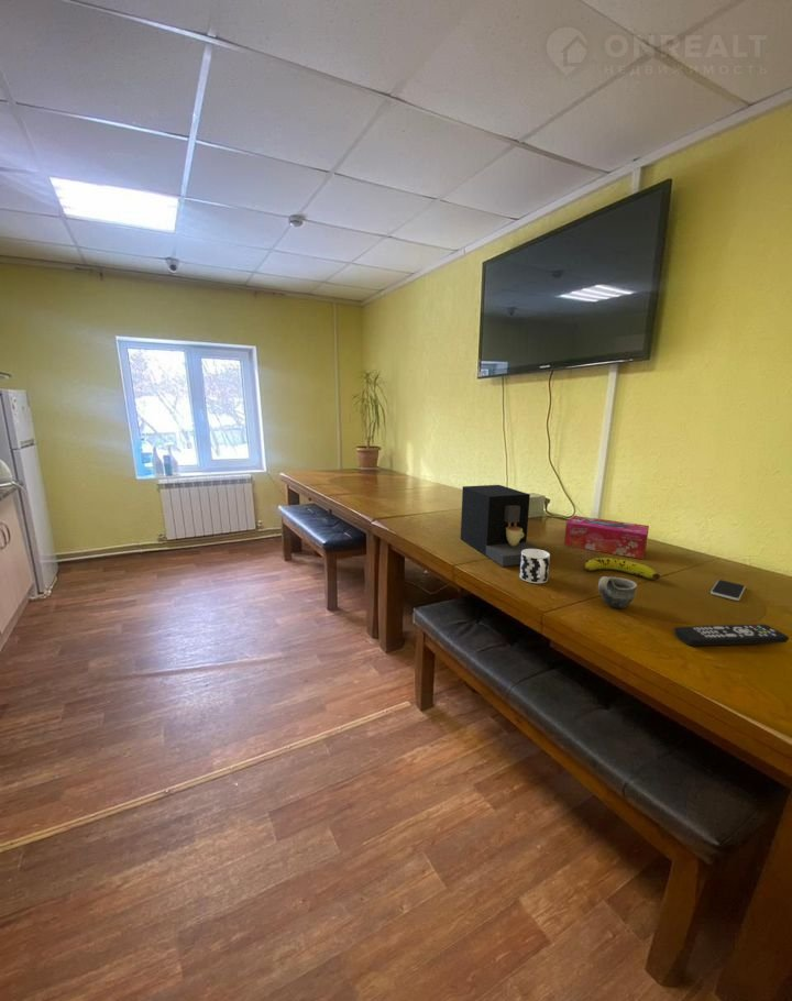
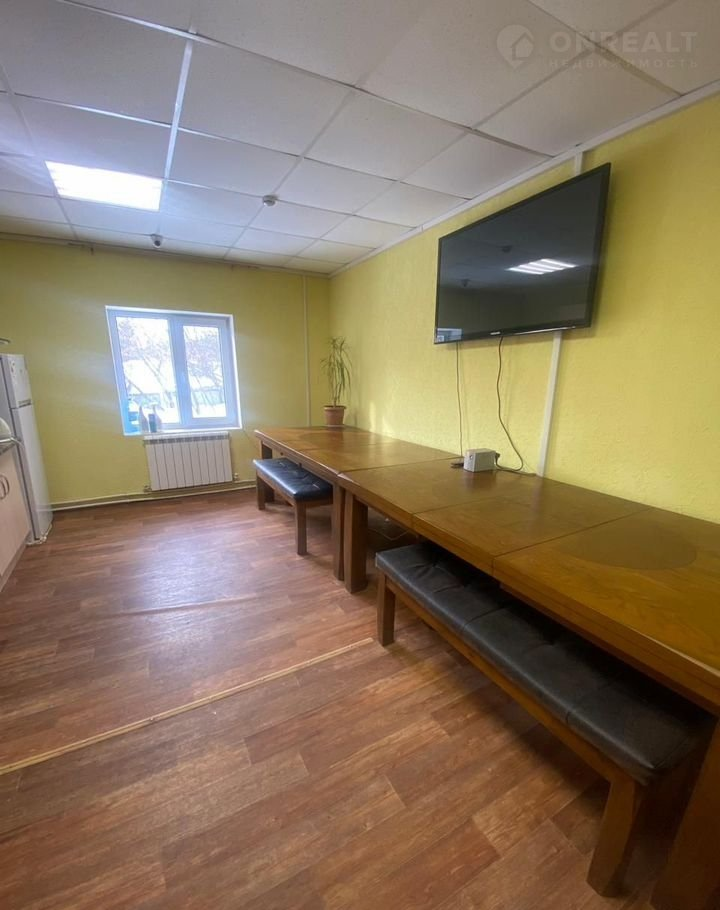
- smartphone (727, 590)
- remote control (729, 635)
- coffee maker (501, 521)
- fruit (620, 570)
- cup (613, 590)
- cup (536, 566)
- tissue box (605, 535)
